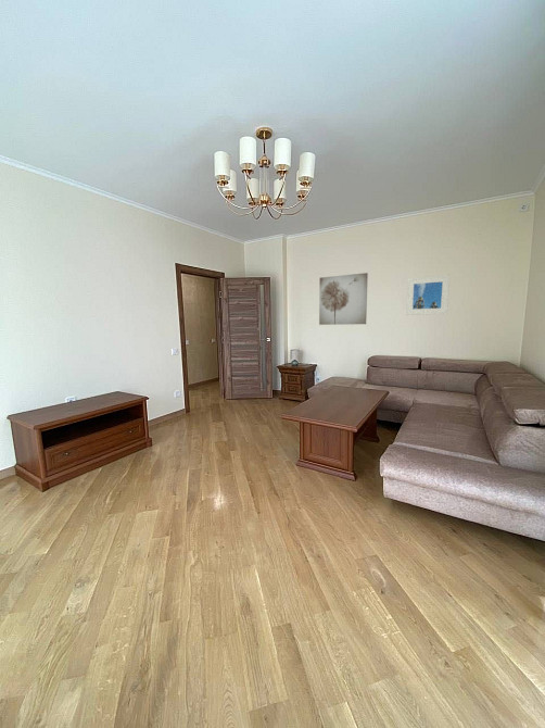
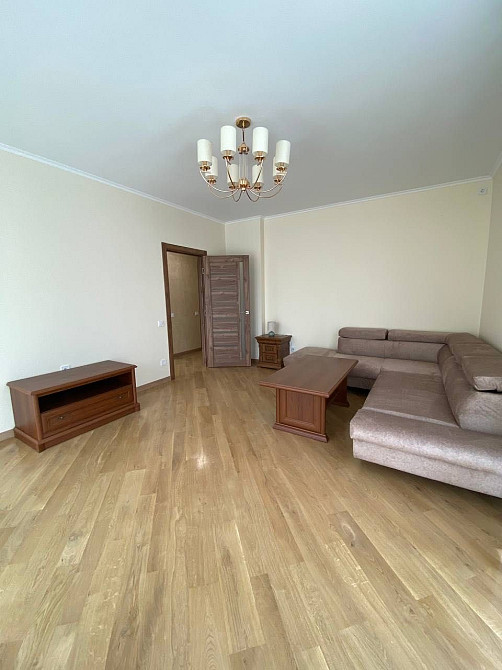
- wall art (342, 300)
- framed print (427, 296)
